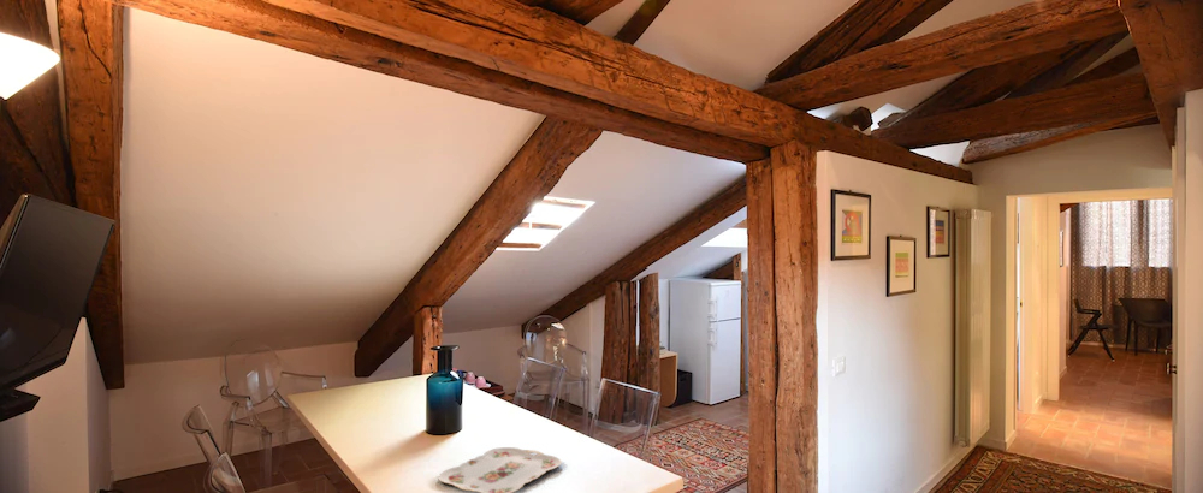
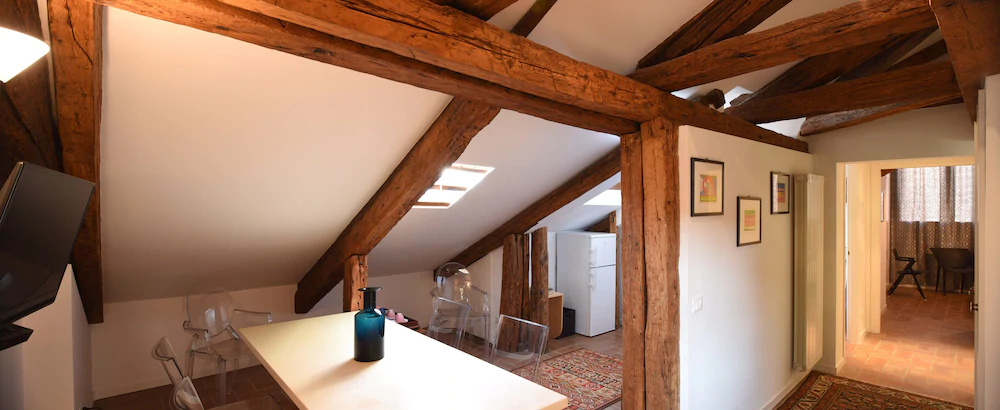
- serving tray (502, 470)
